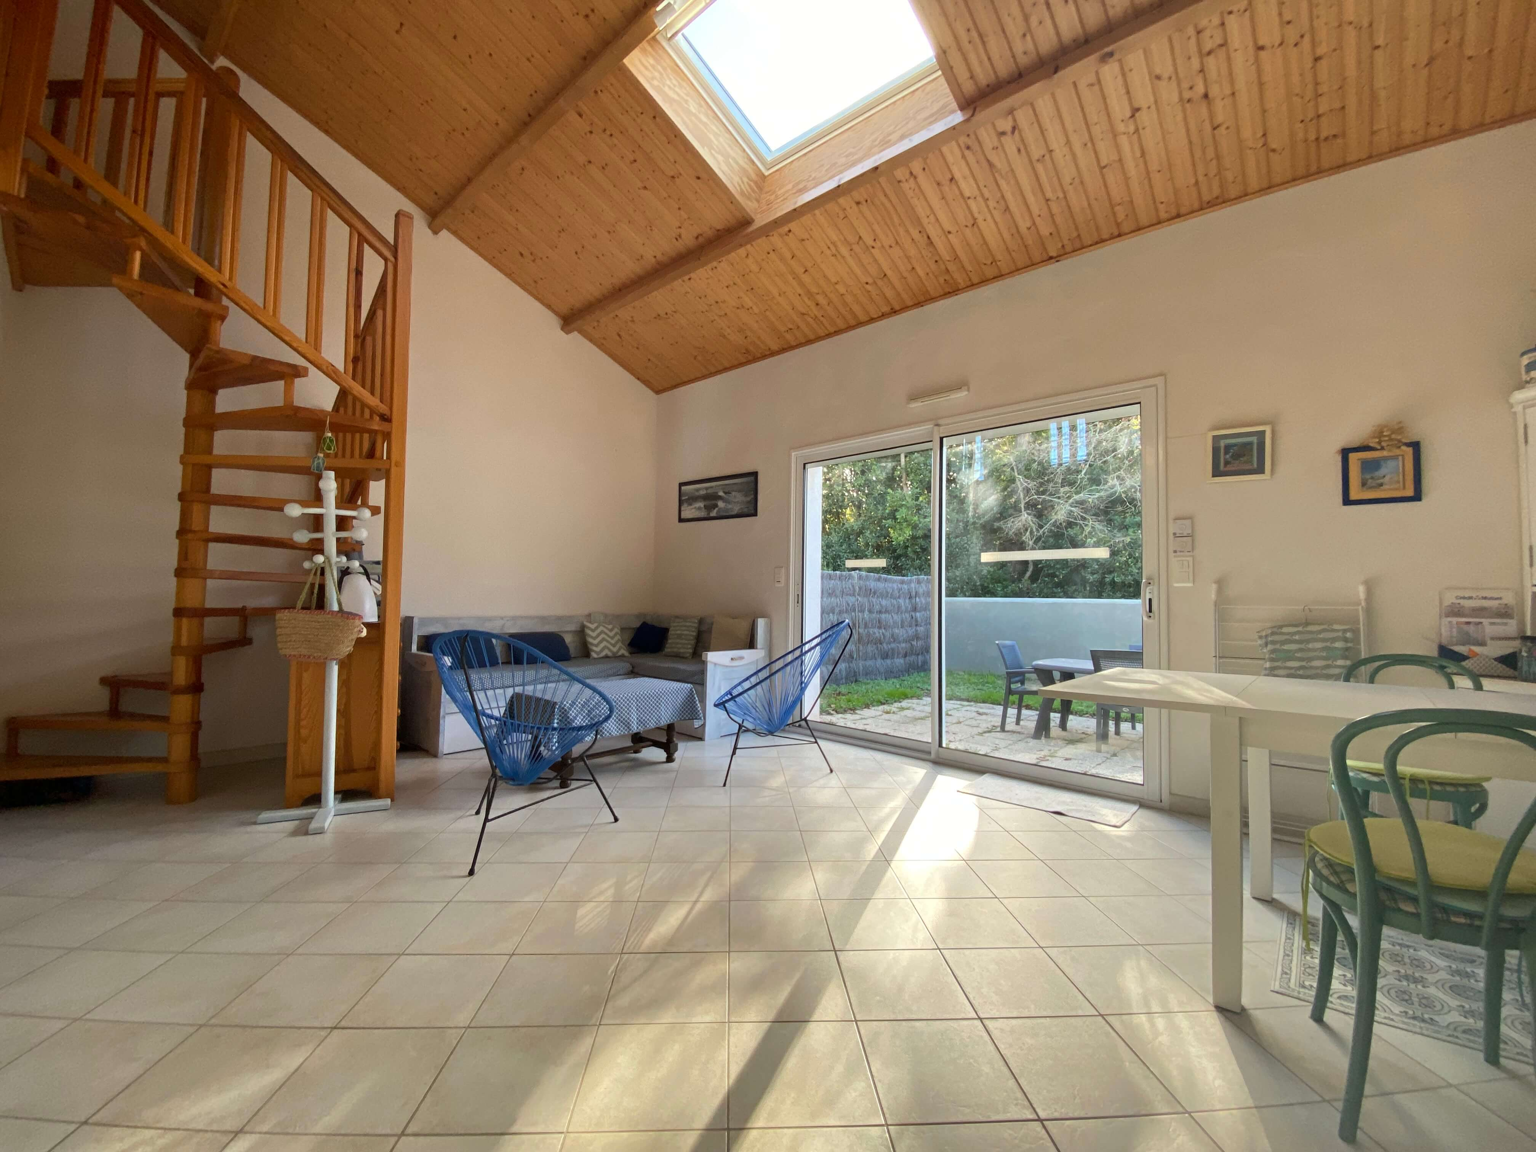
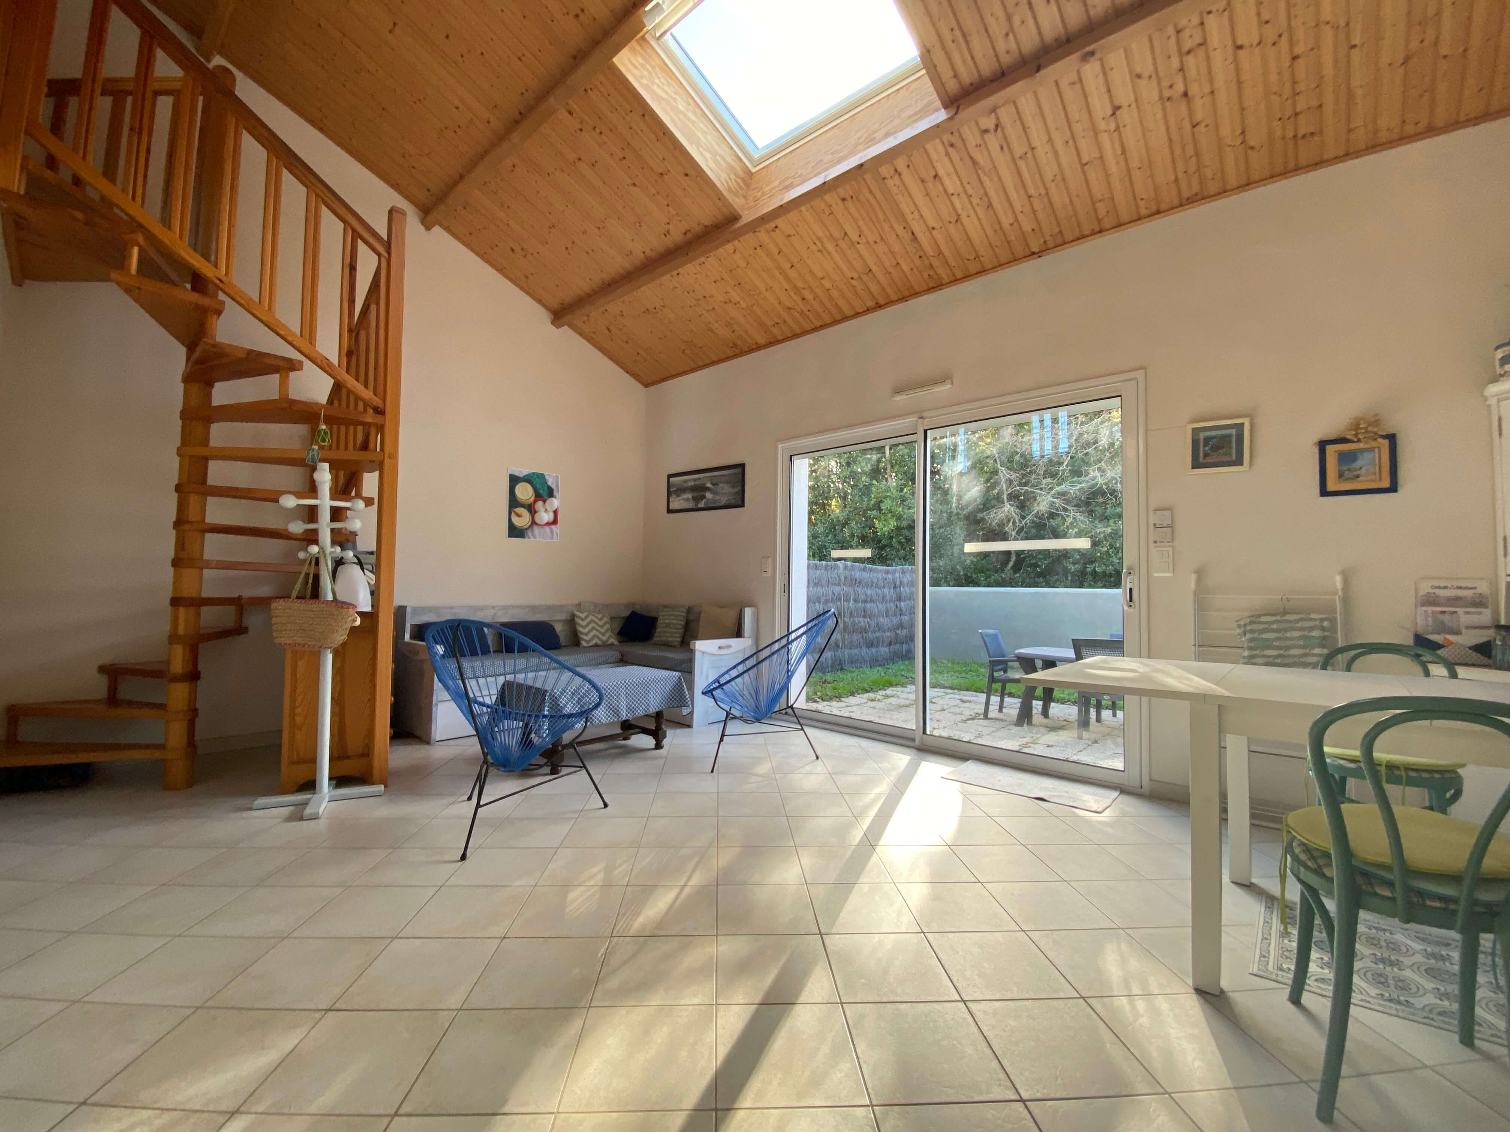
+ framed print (534, 505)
